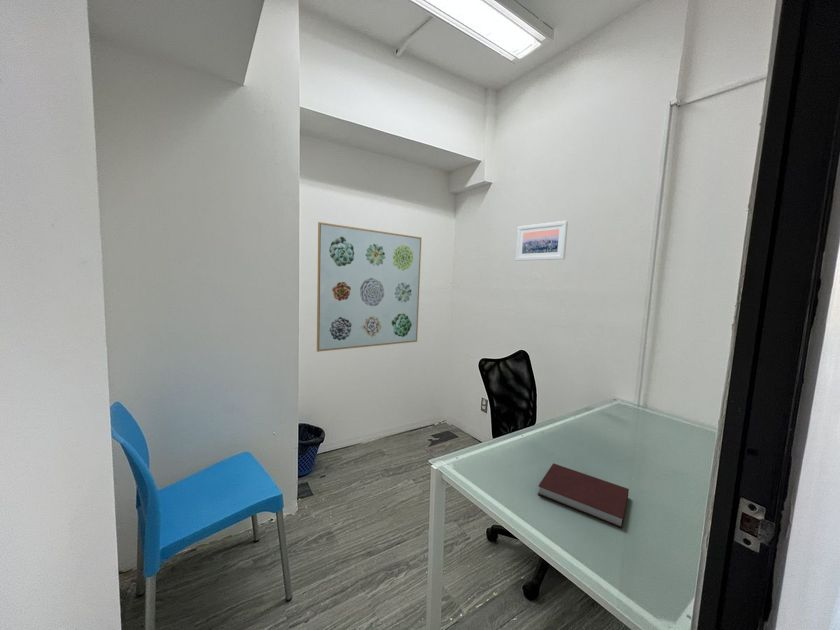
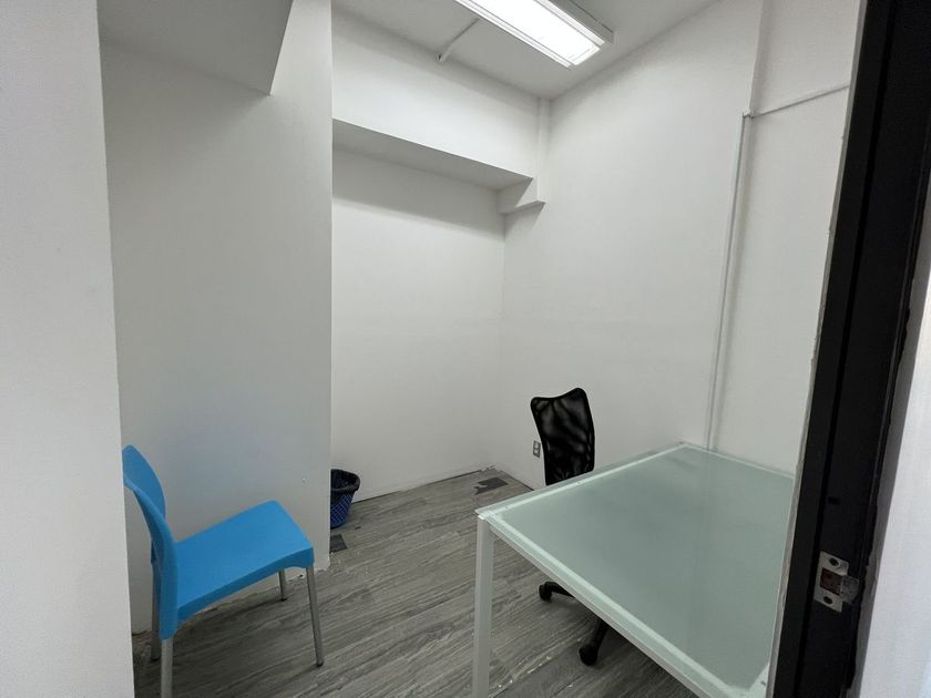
- notebook (583, 491)
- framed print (540, 242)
- wall art (373, 289)
